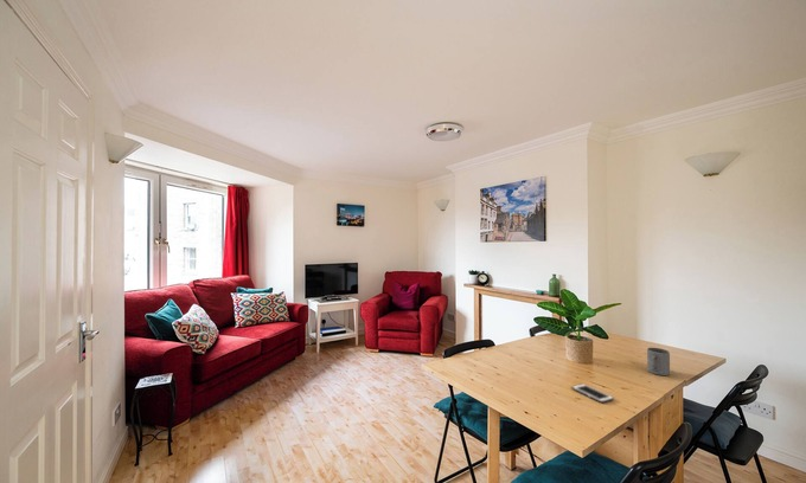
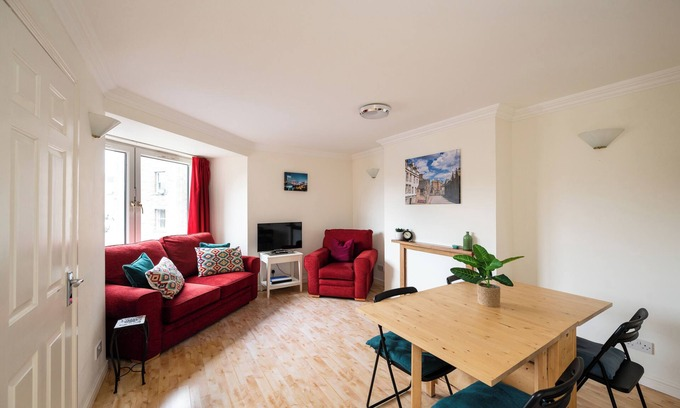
- cell phone (591, 392)
- mug (657, 361)
